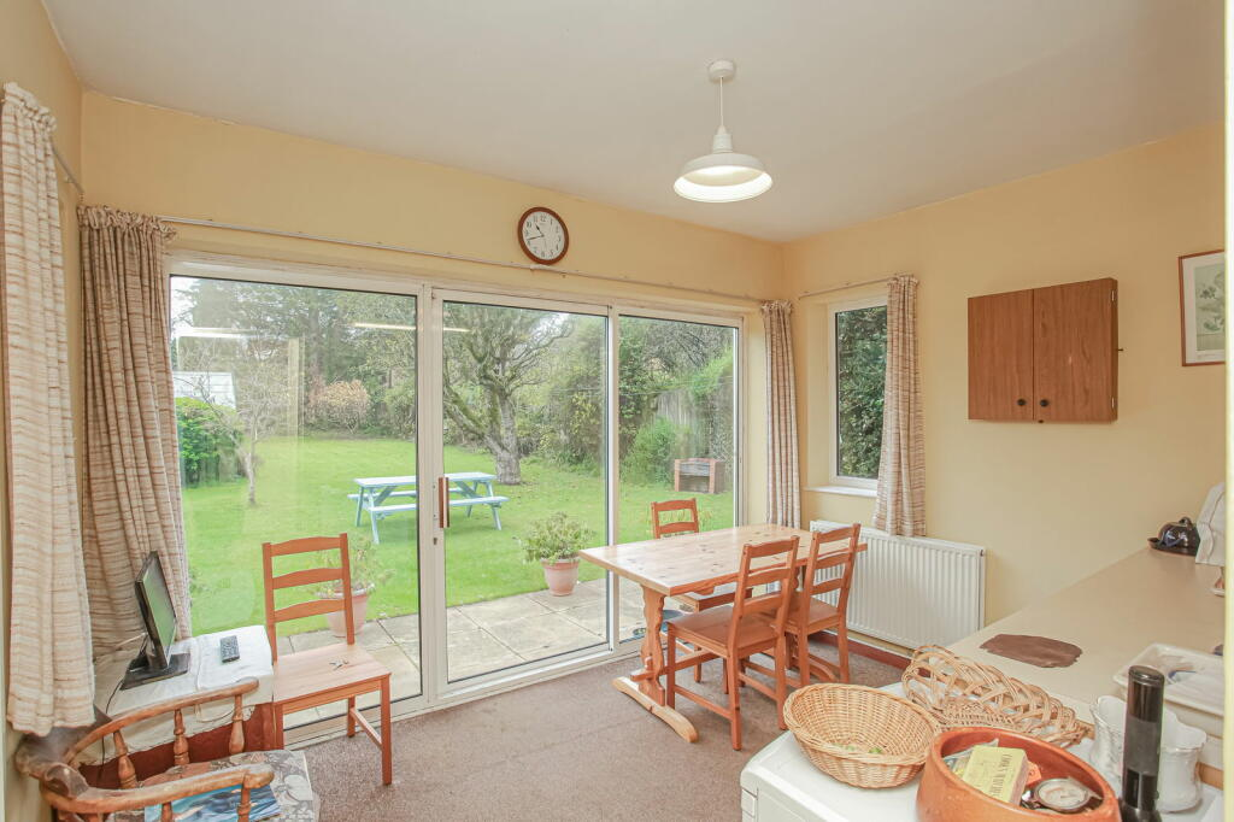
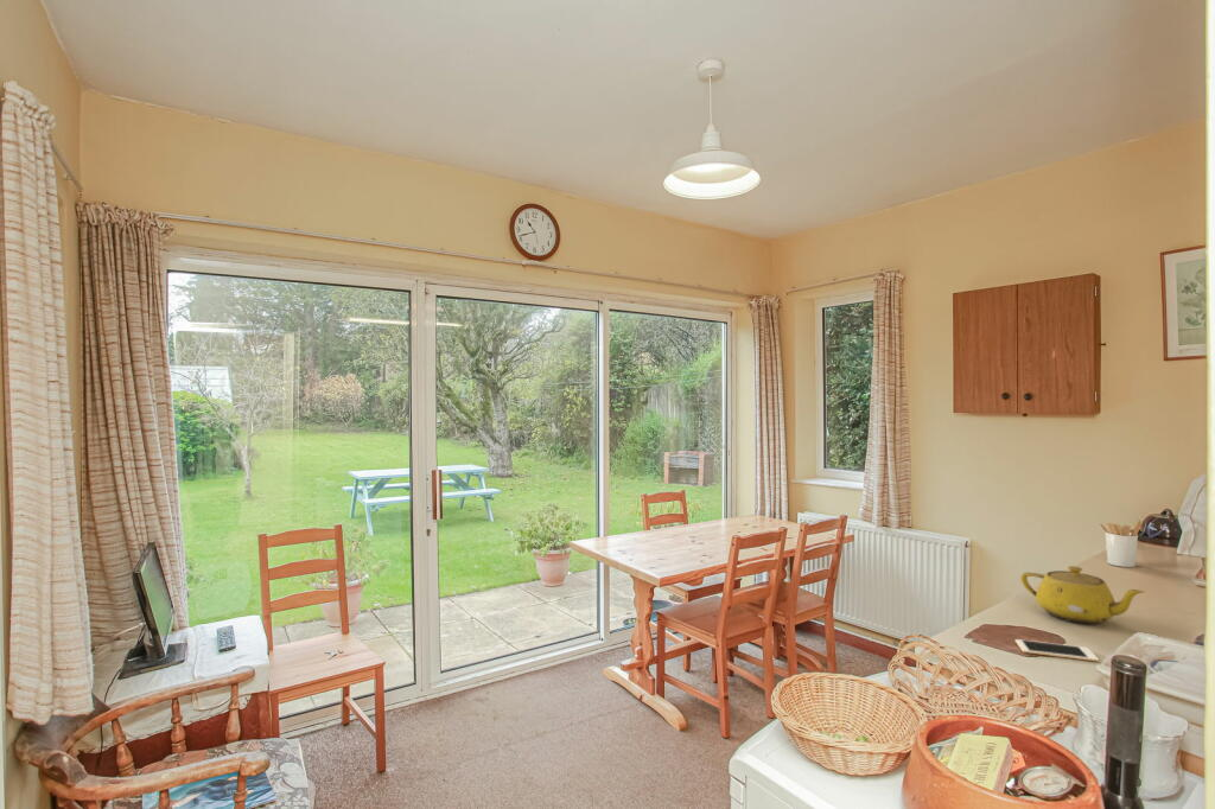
+ cell phone (1055, 649)
+ utensil holder (1120, 542)
+ teapot (1079, 592)
